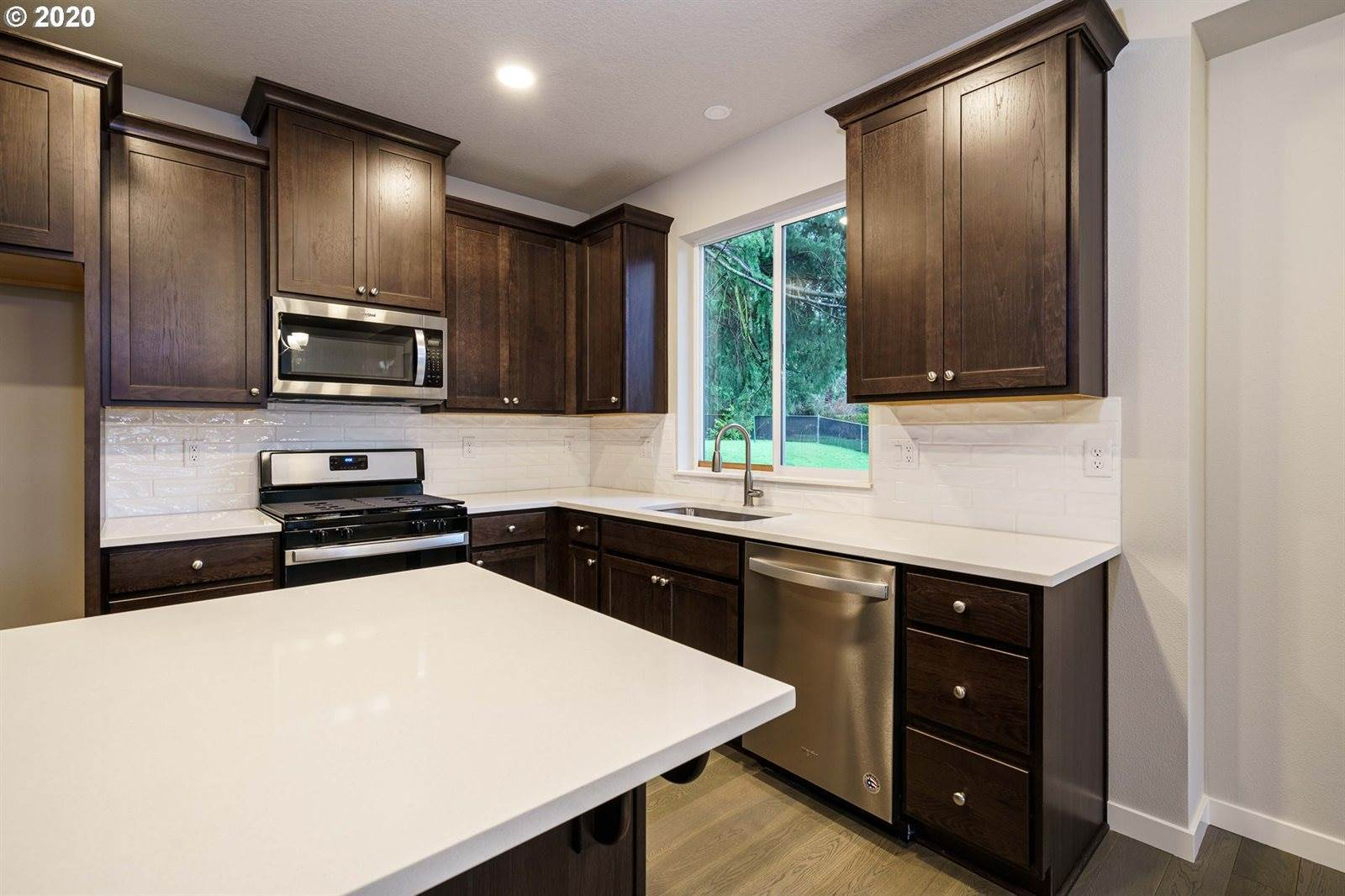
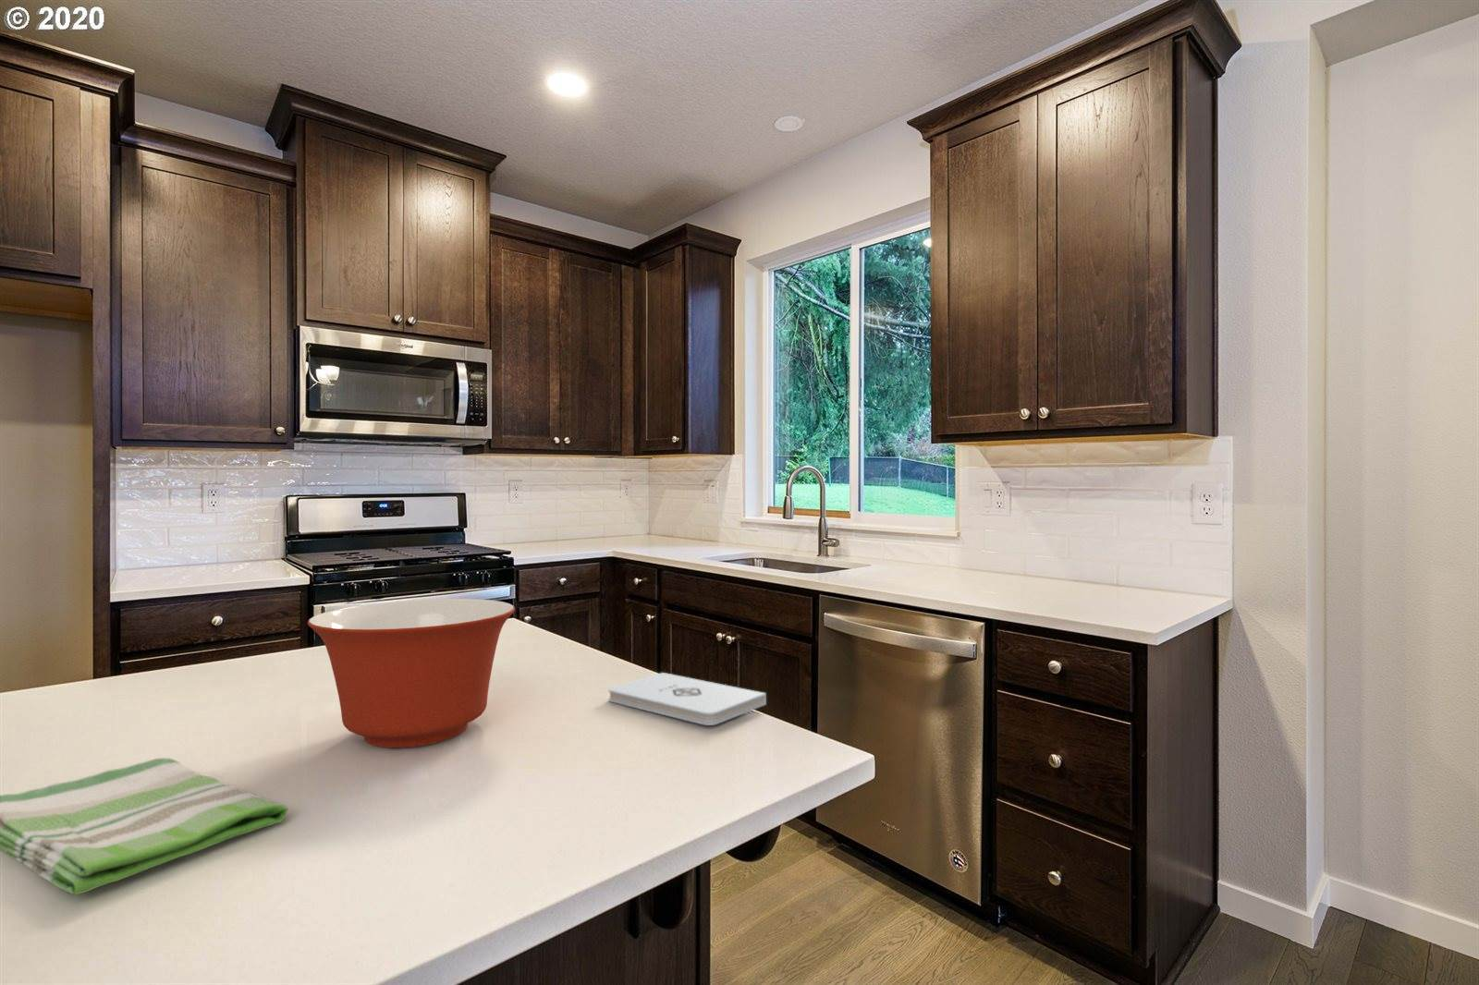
+ notepad (684, 697)
+ mixing bowl (417, 672)
+ dish towel (133, 809)
